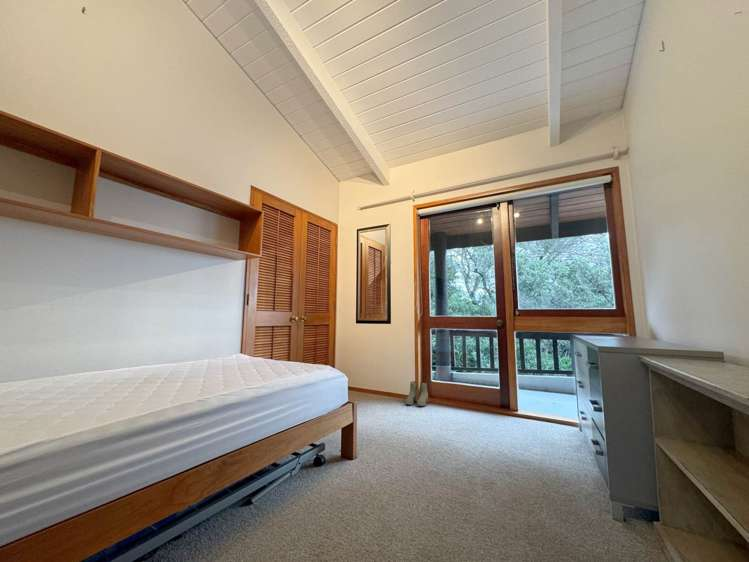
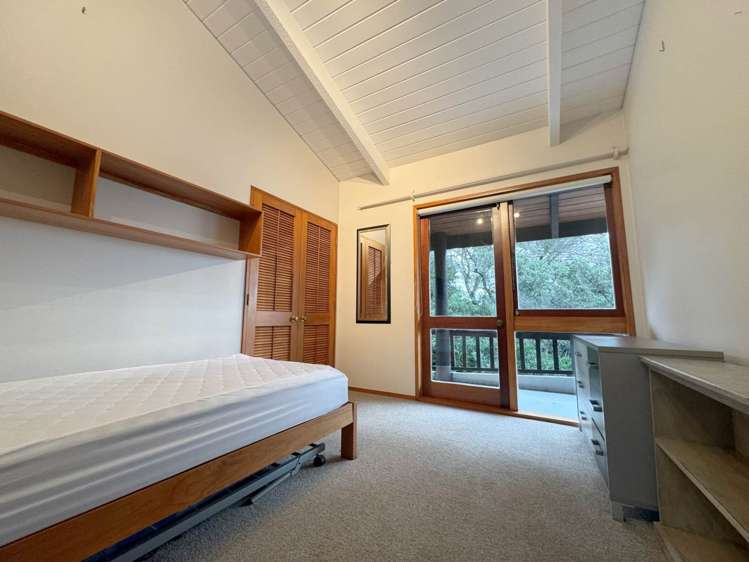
- boots (416, 393)
